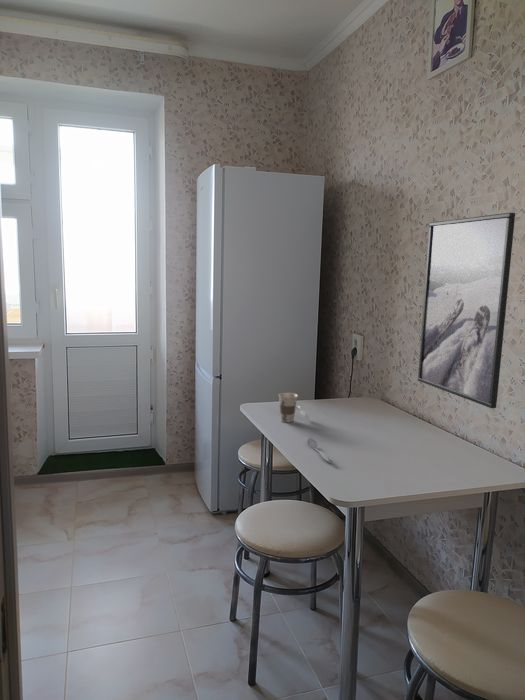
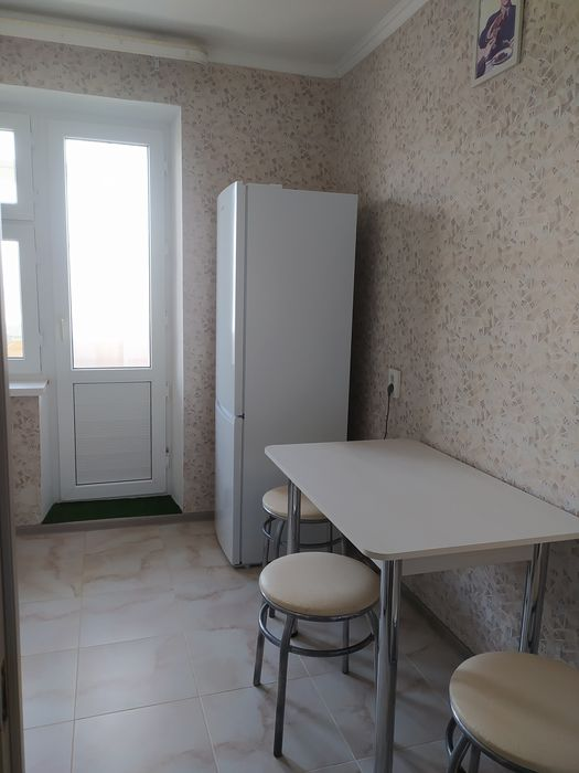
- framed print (460, 307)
- cup (293, 407)
- spoon (319, 451)
